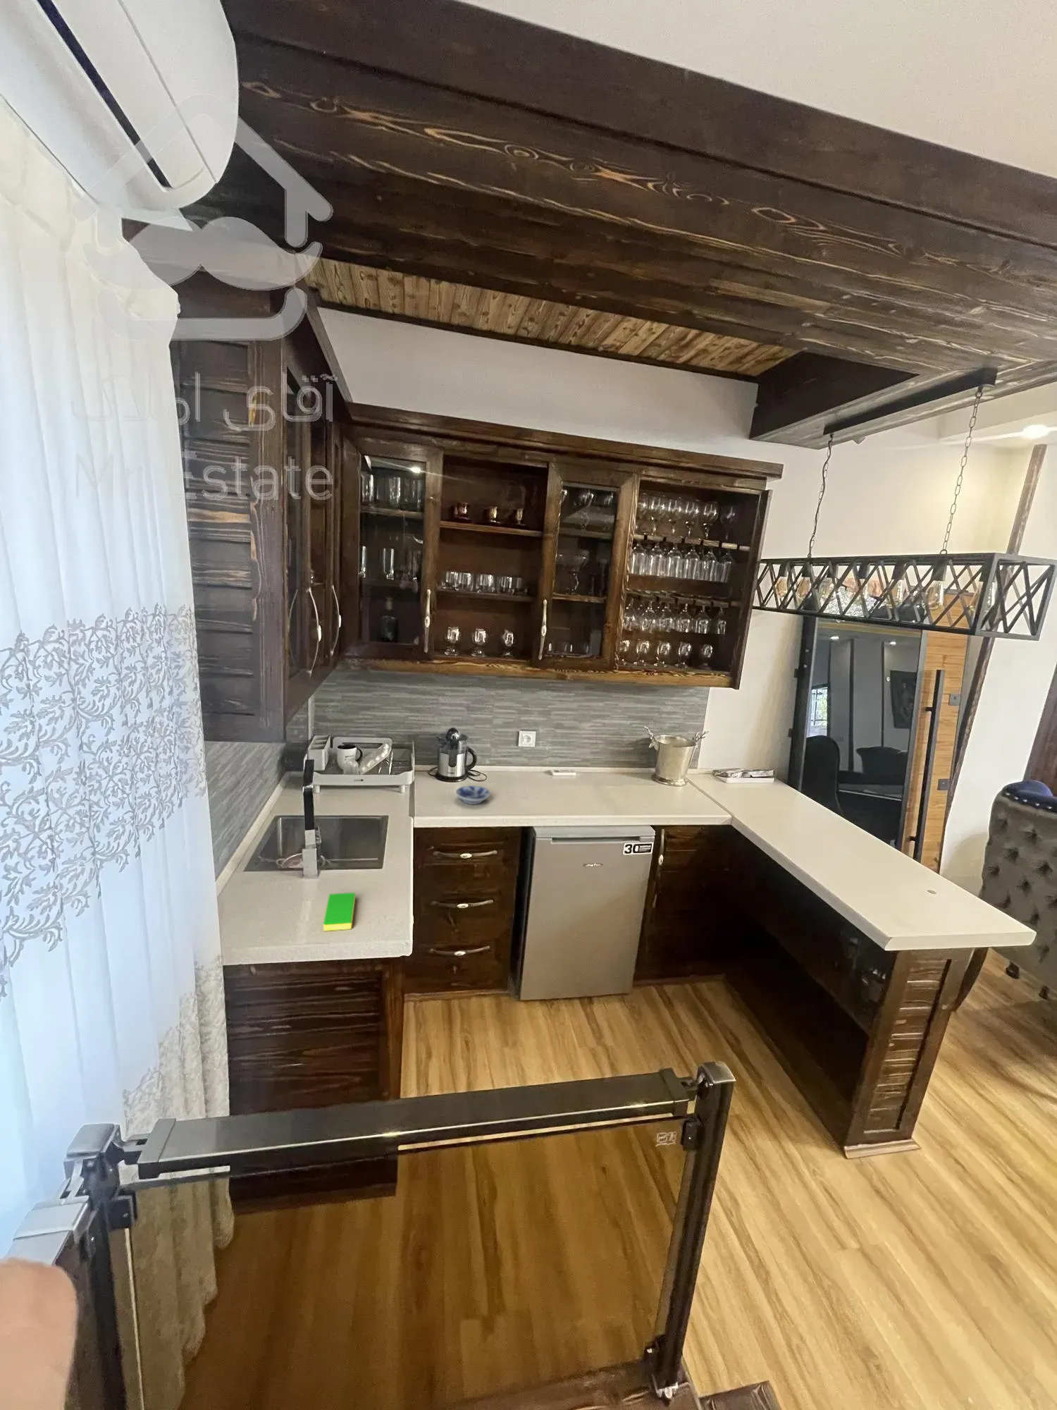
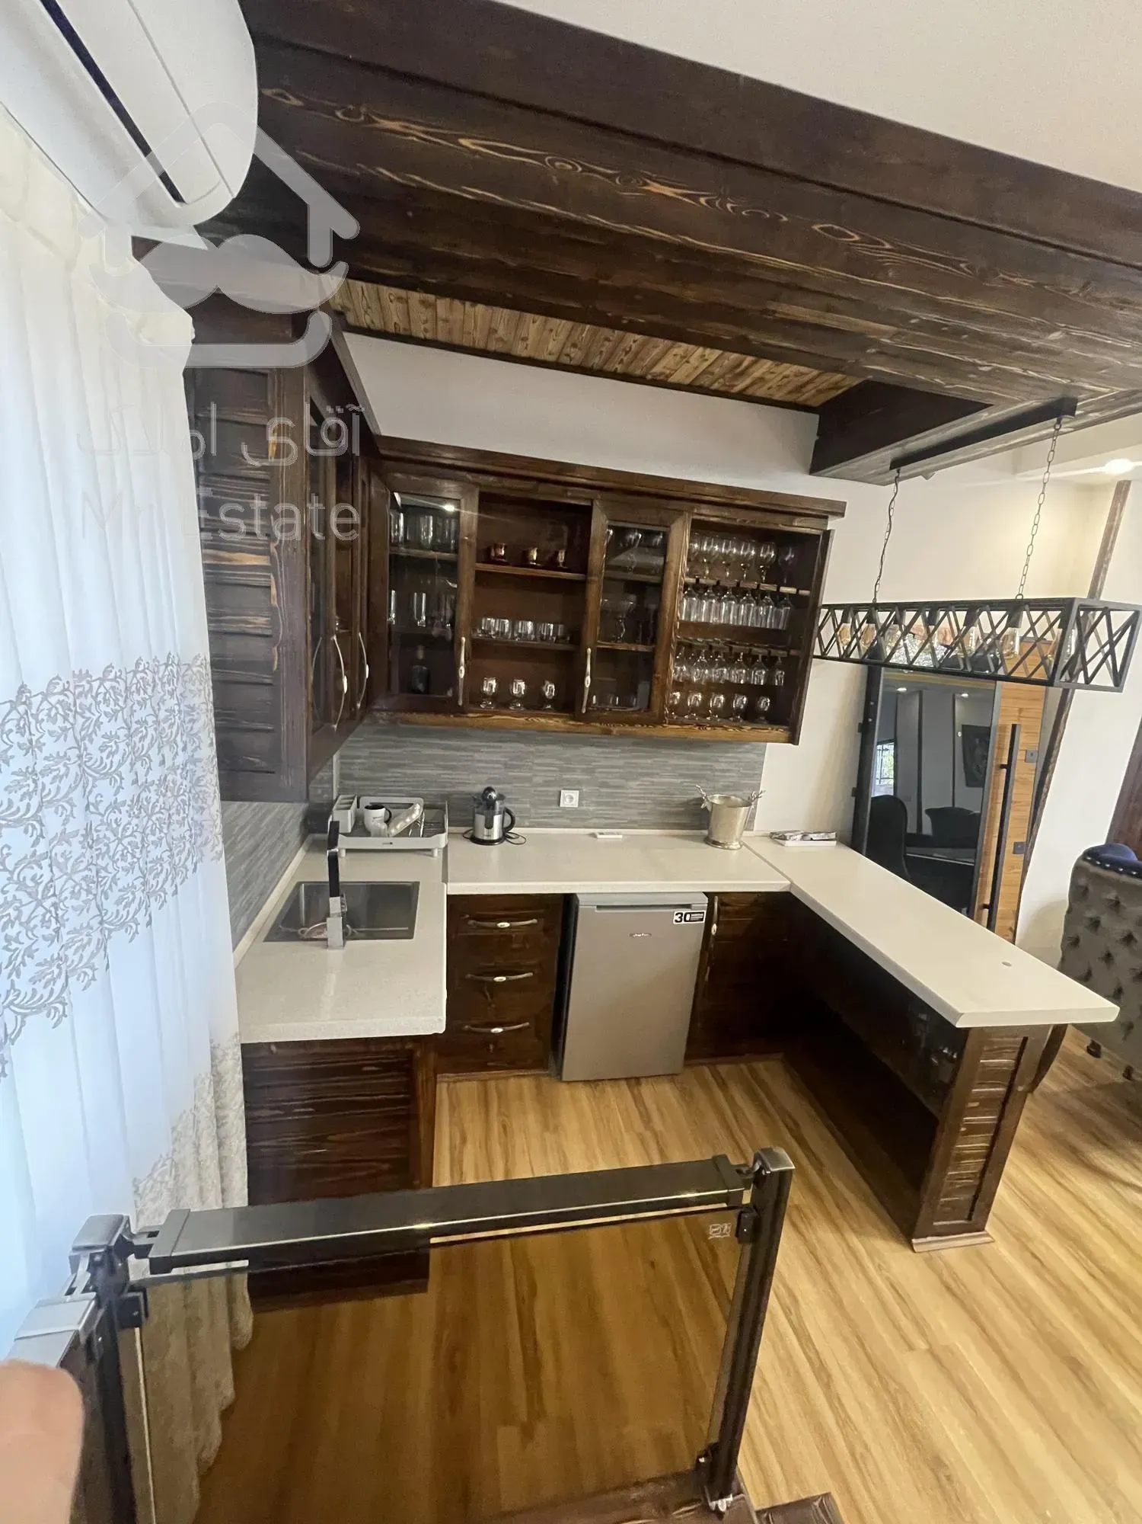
- dish sponge (340, 910)
- bowl (472, 796)
